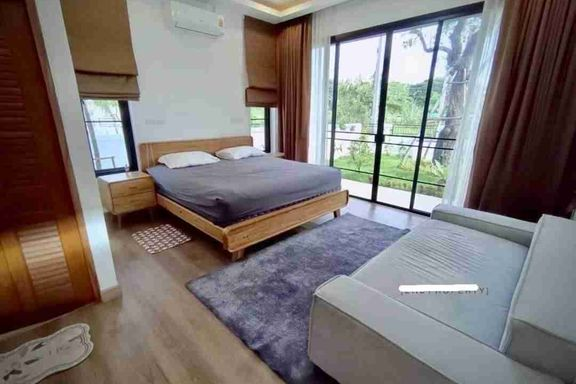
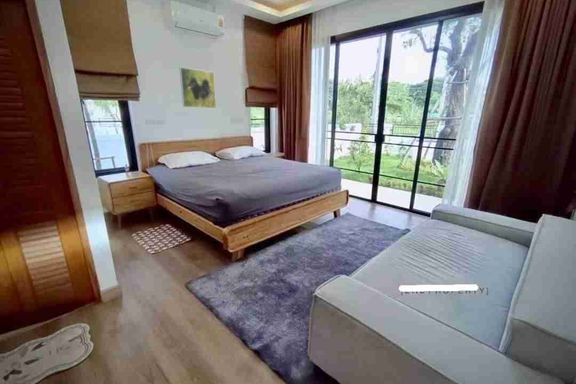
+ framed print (198, 89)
